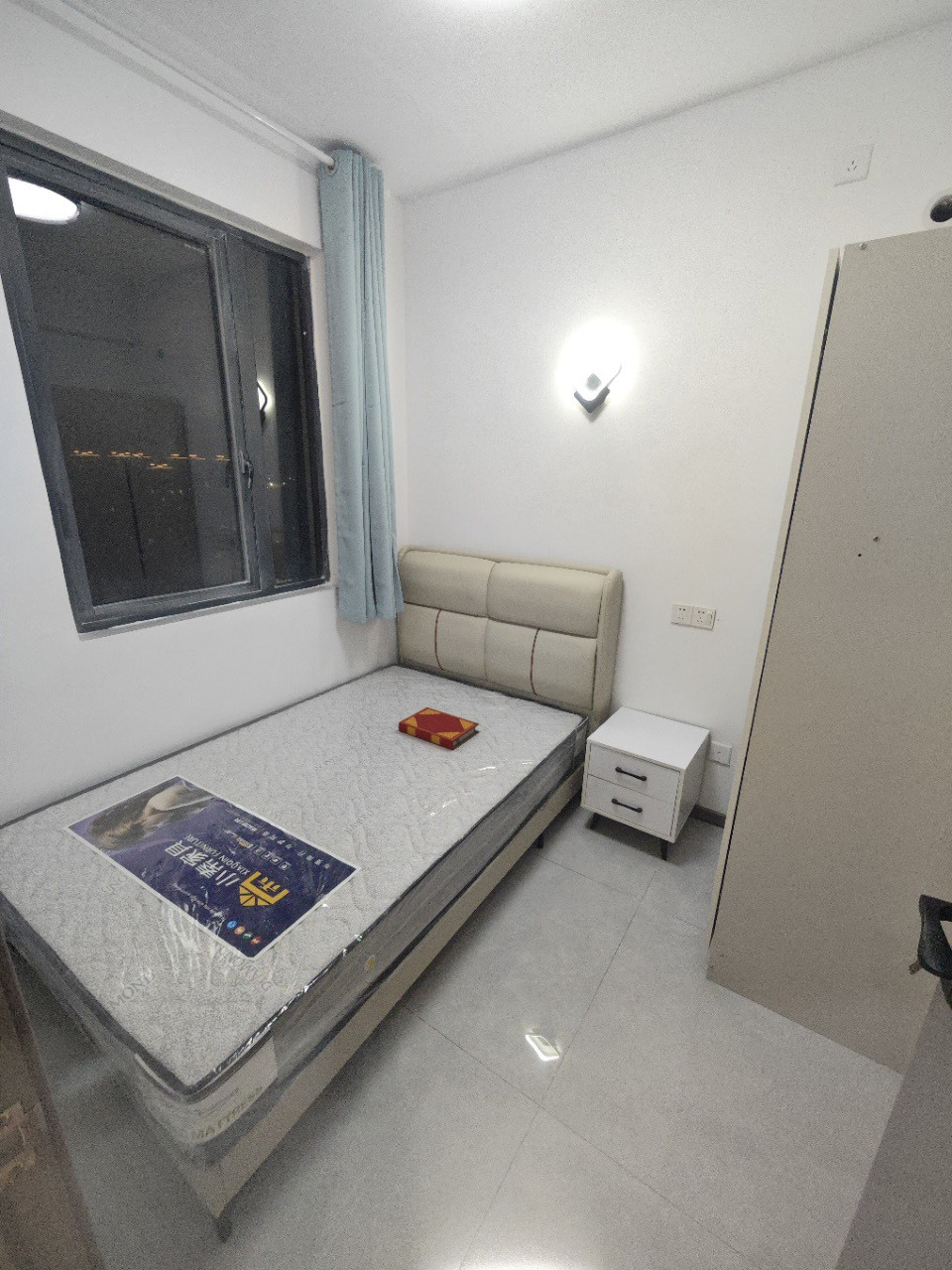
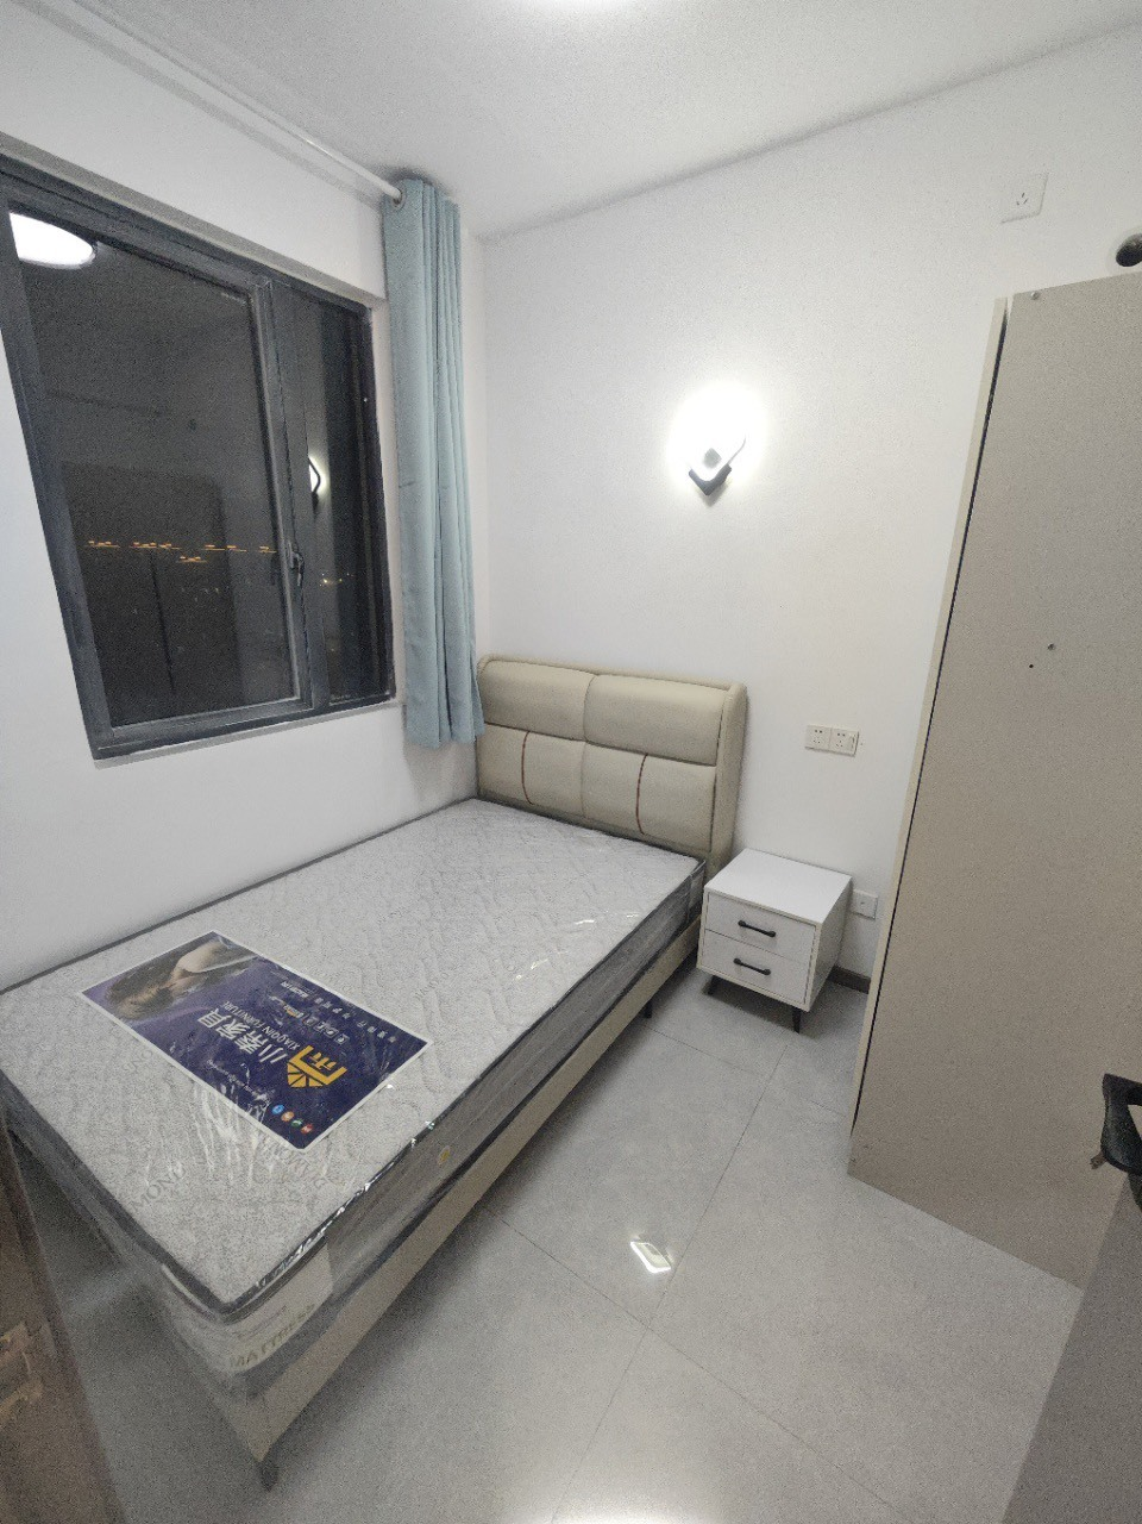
- hardback book (438, 727)
